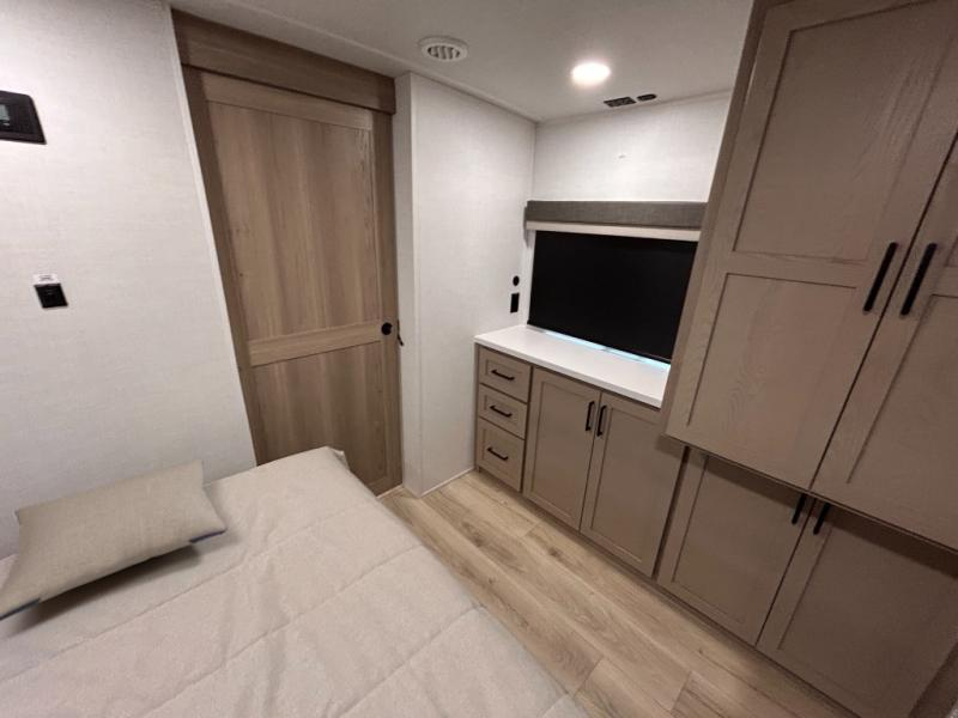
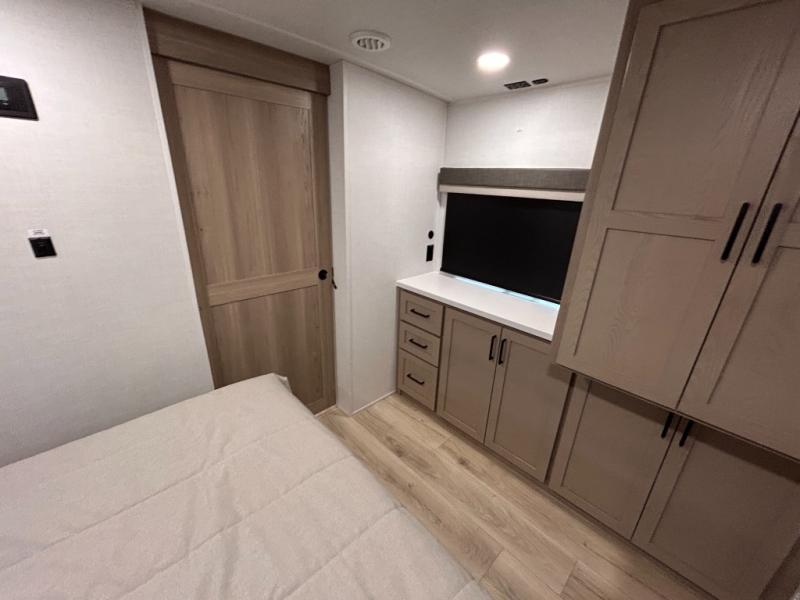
- pillow (121, 521)
